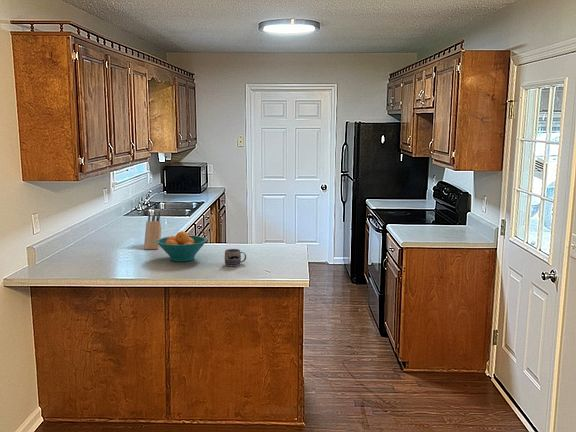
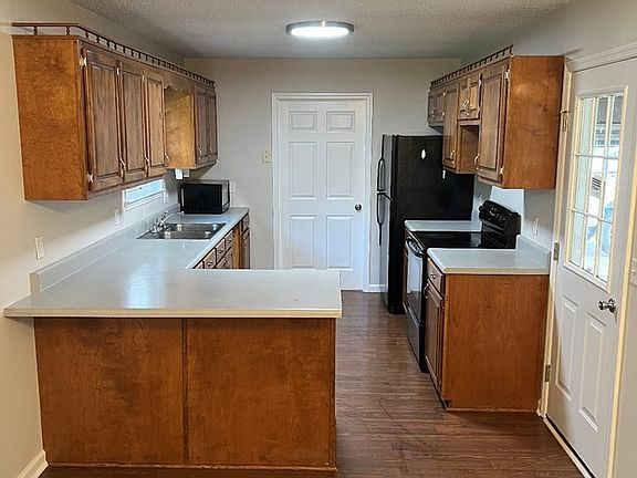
- fruit bowl (182, 245)
- mug (235, 257)
- knife block (152, 229)
